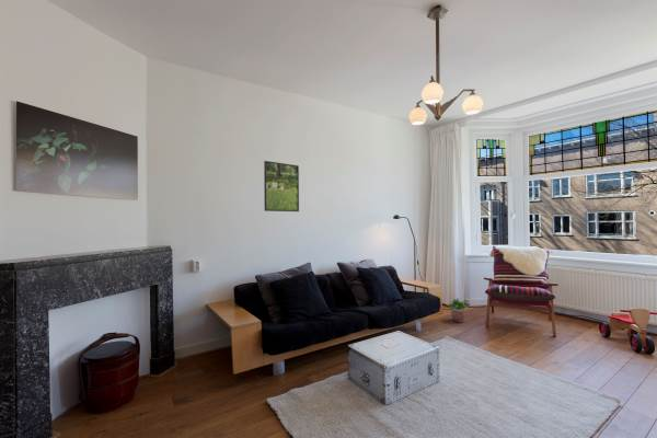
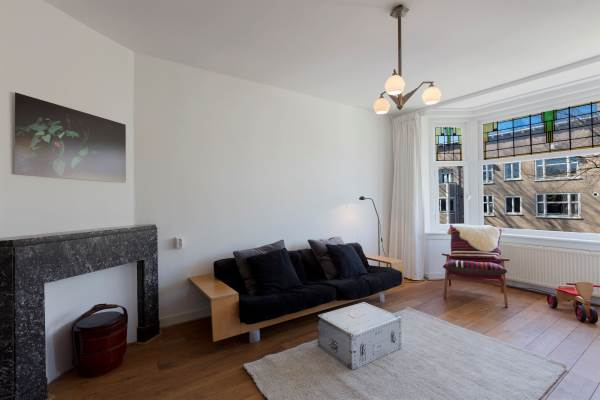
- potted plant (458, 309)
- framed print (281, 187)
